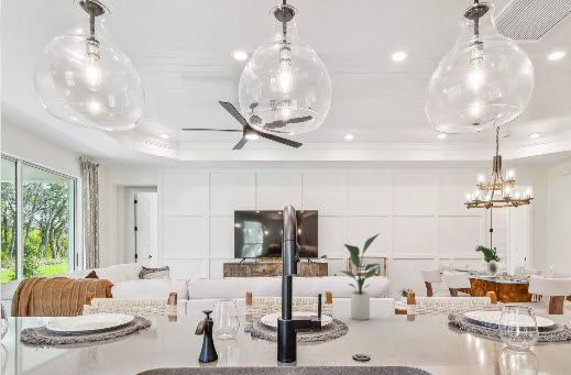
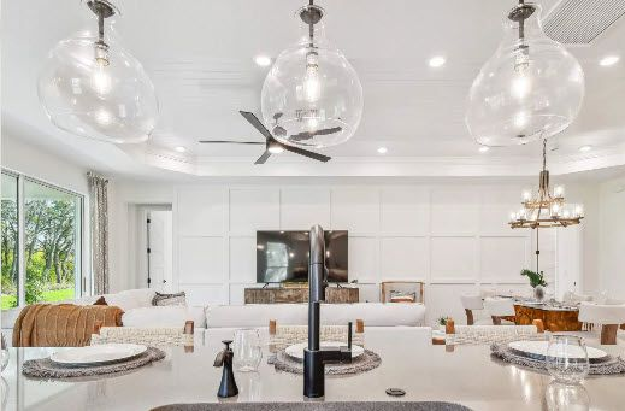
- potted plant (359, 274)
